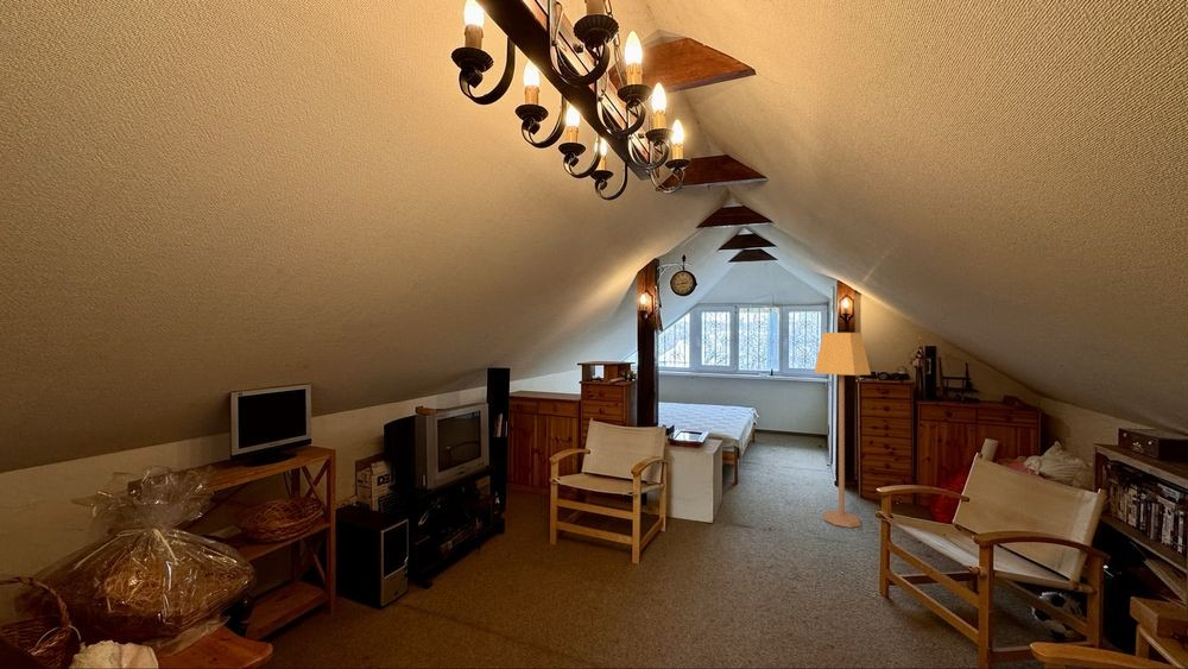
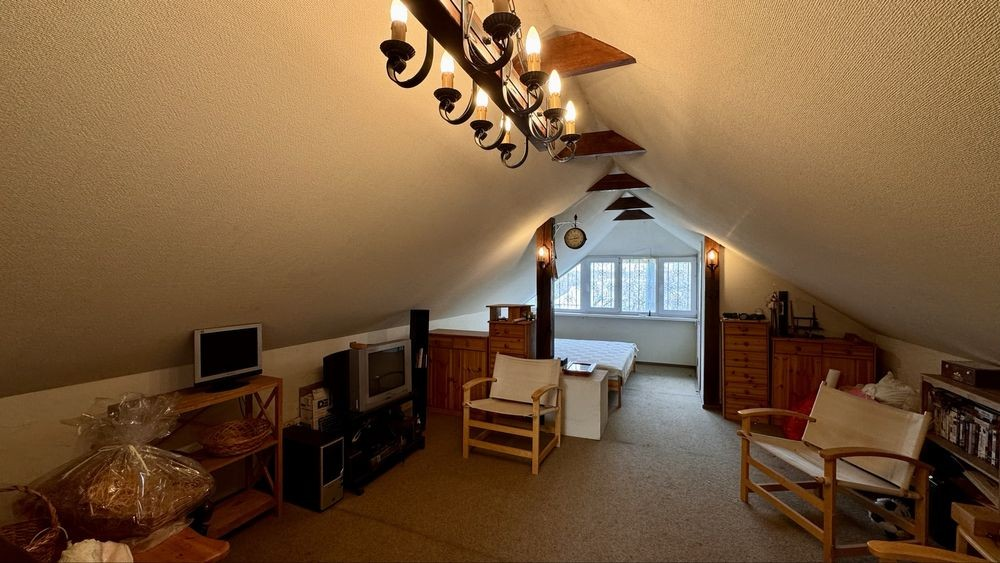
- lamp (841, 425)
